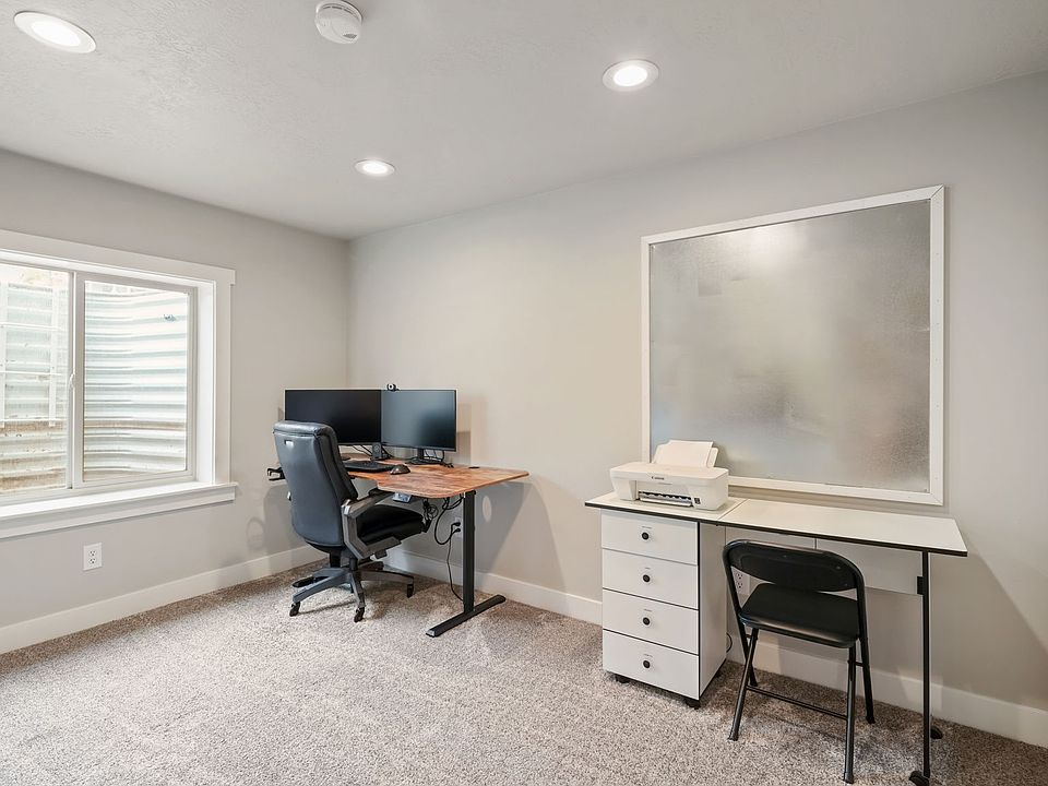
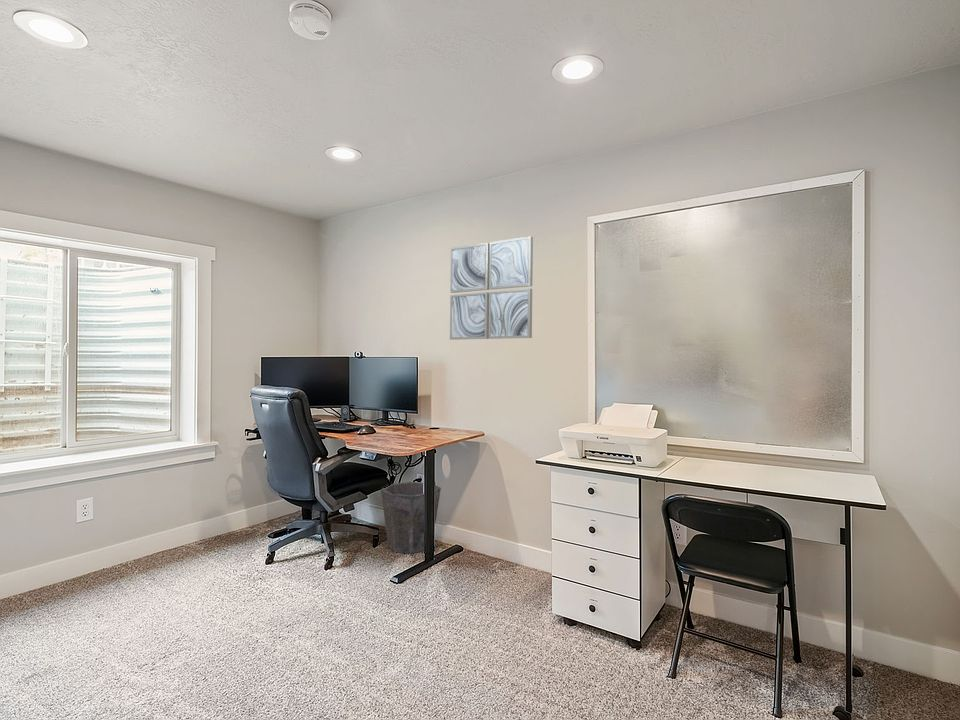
+ wall art (488, 289)
+ waste bin (410, 517)
